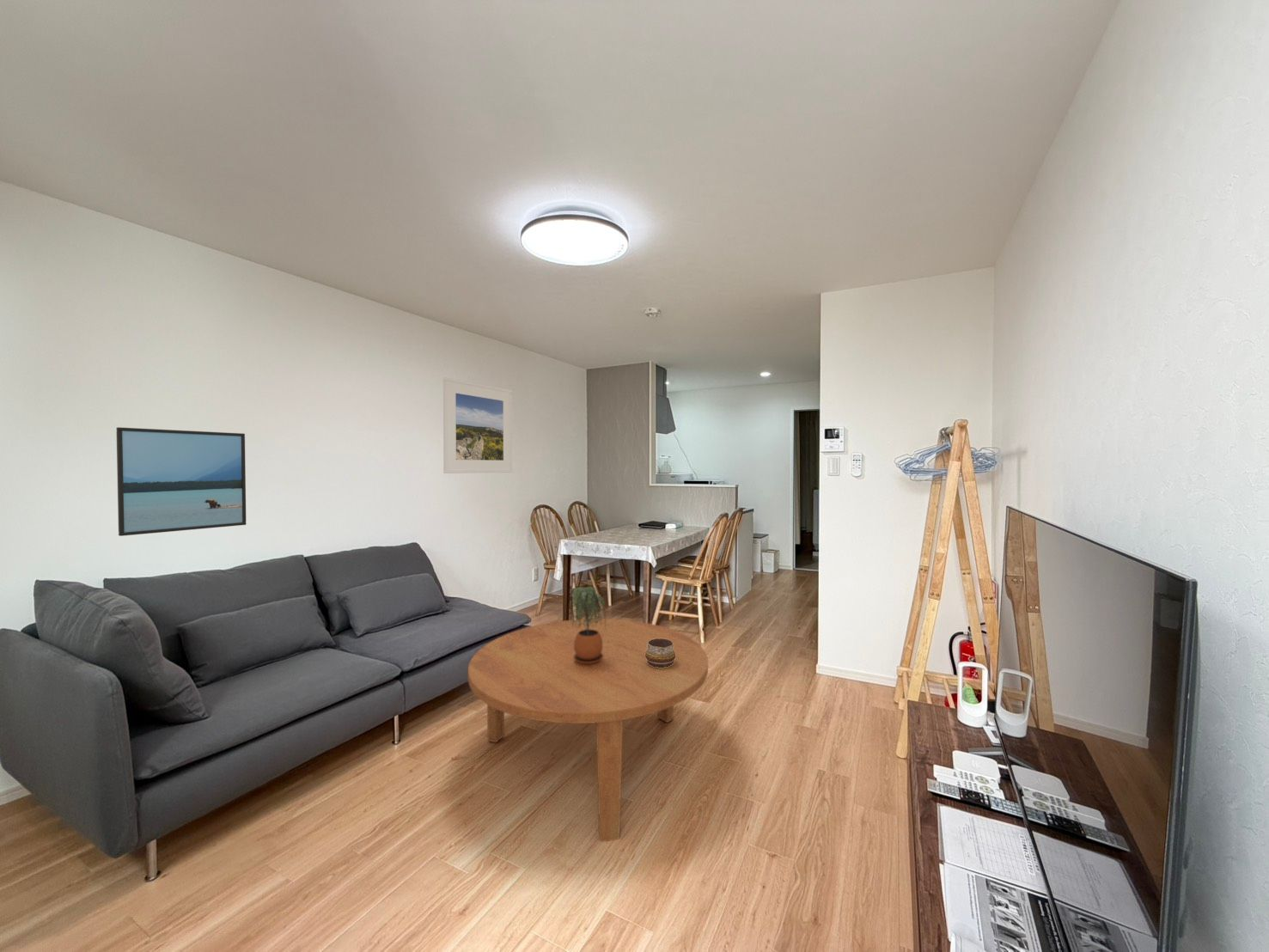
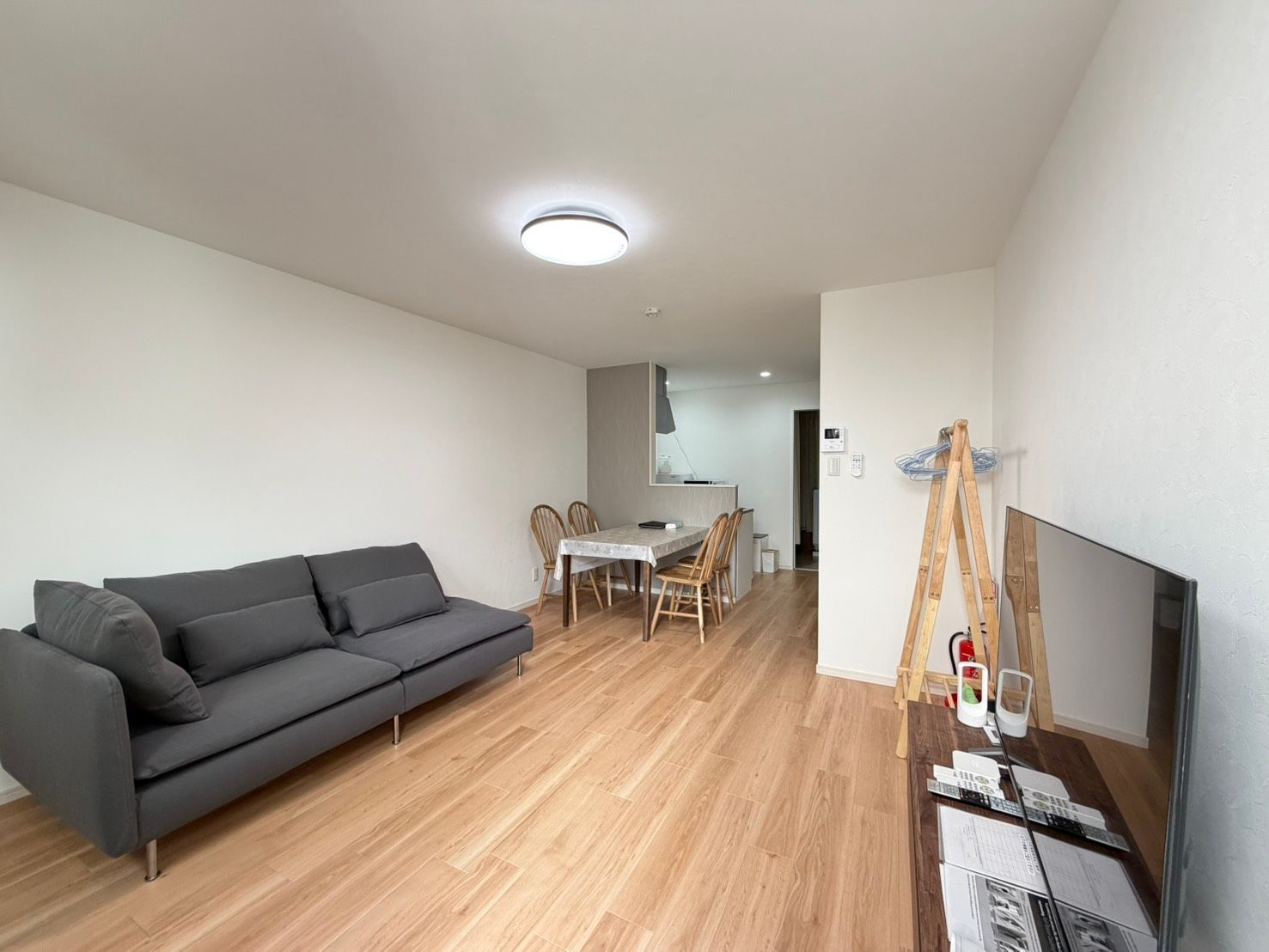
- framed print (480, 428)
- potted plant (588, 623)
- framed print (186, 480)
- decorative bowl (660, 652)
- coffee table (590, 705)
